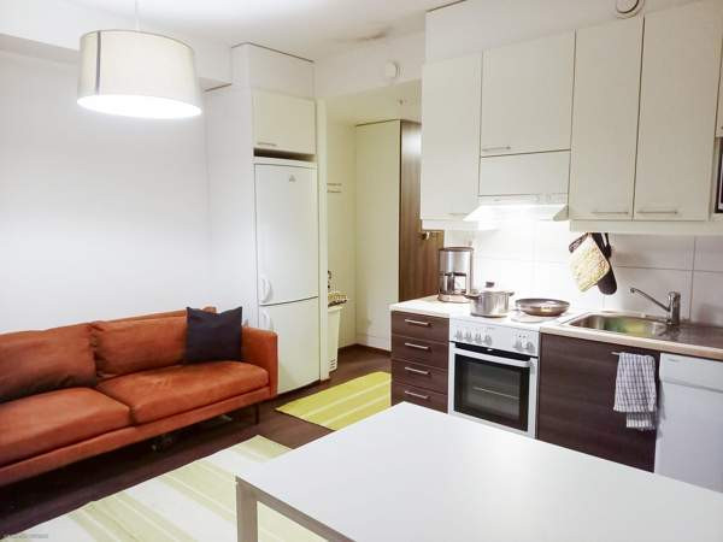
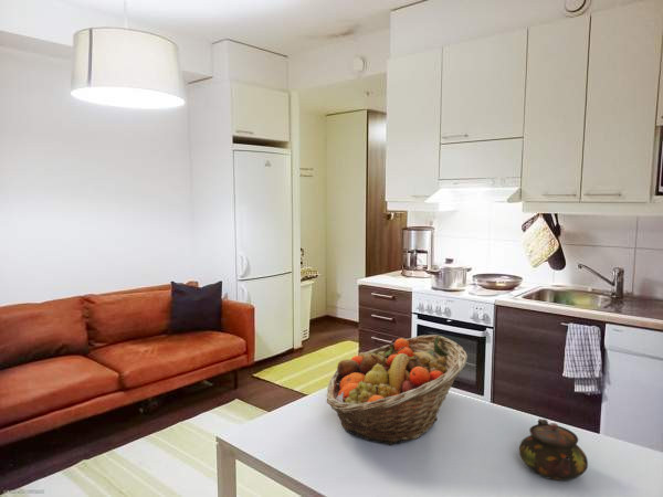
+ teapot (552, 446)
+ fruit basket (394, 381)
